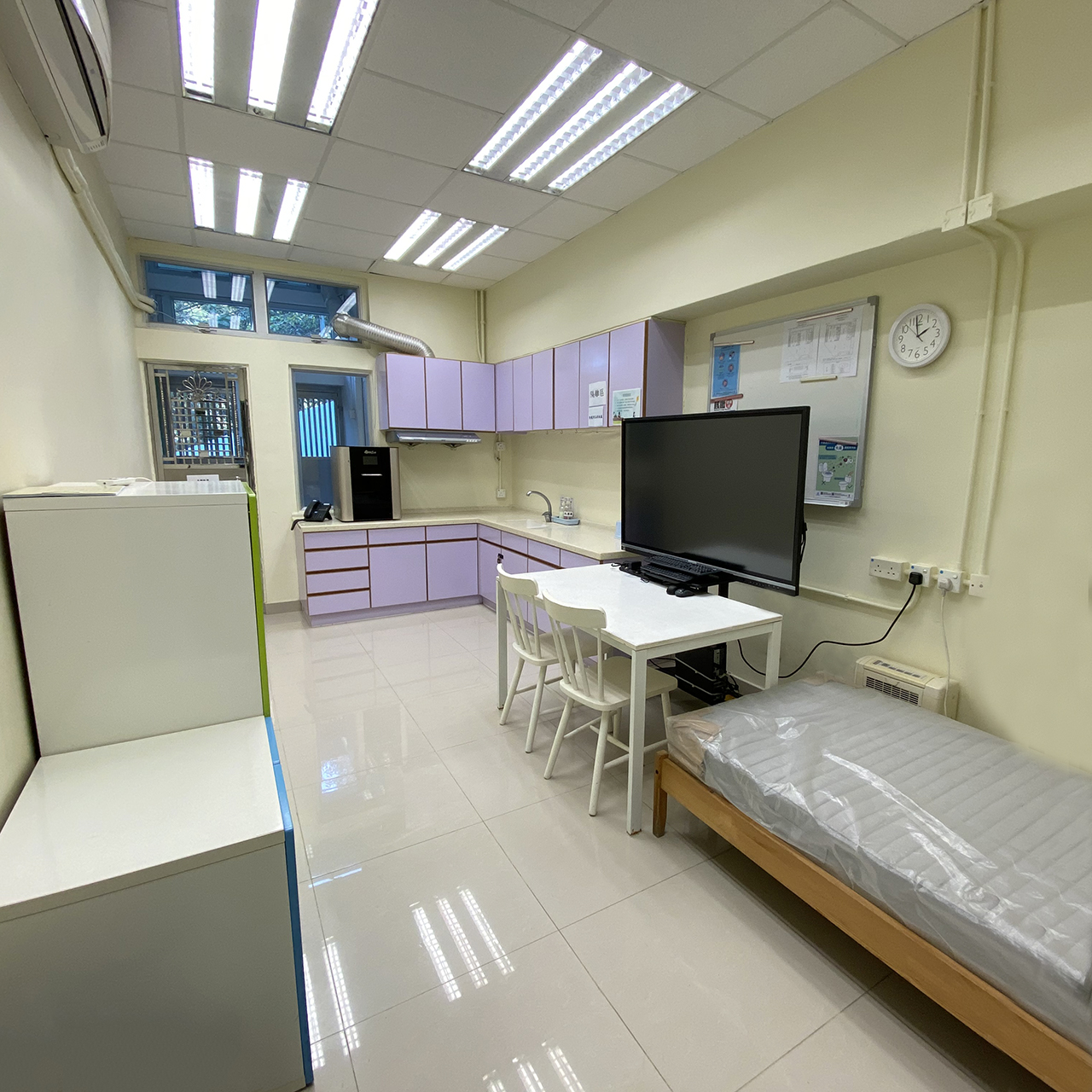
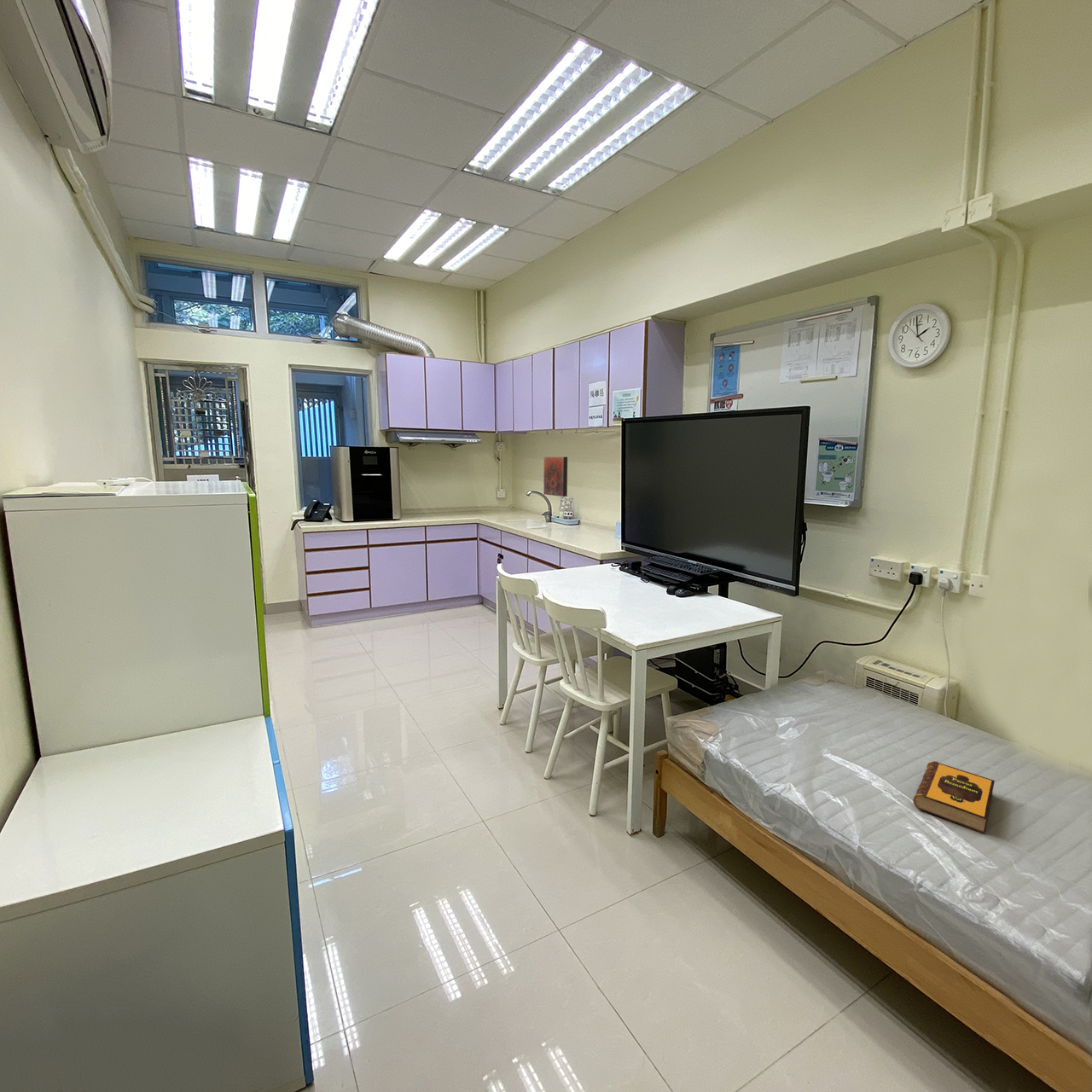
+ decorative tile (555, 476)
+ hardback book (954, 793)
